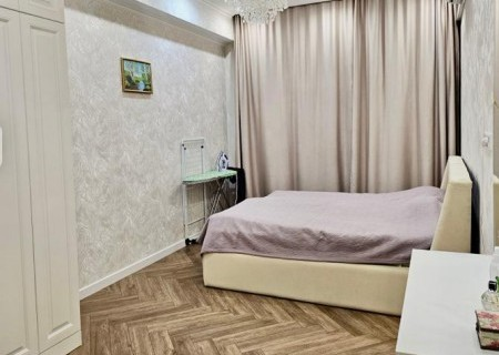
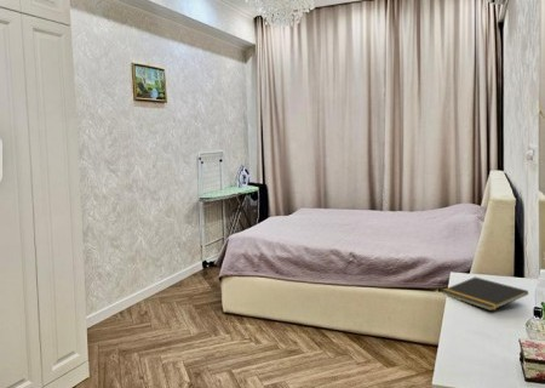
+ notepad (482, 292)
